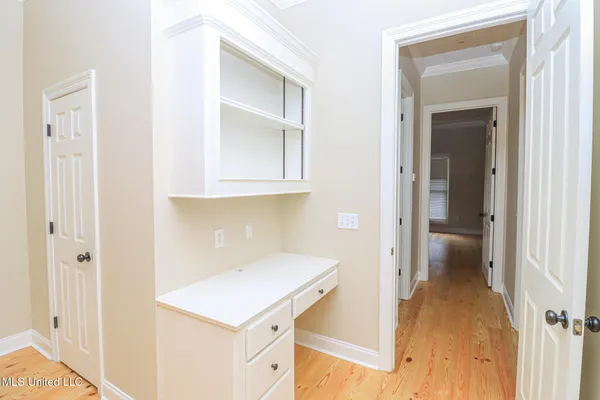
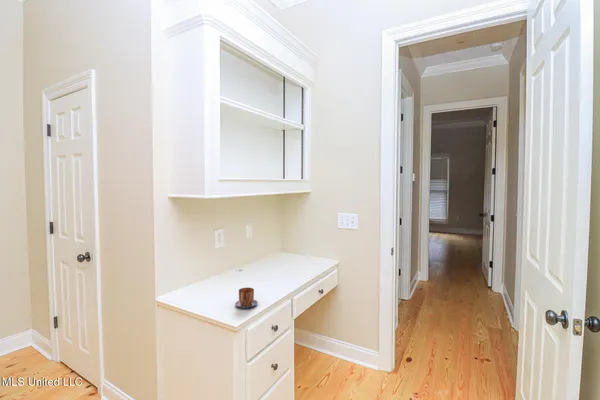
+ mug (246, 297)
